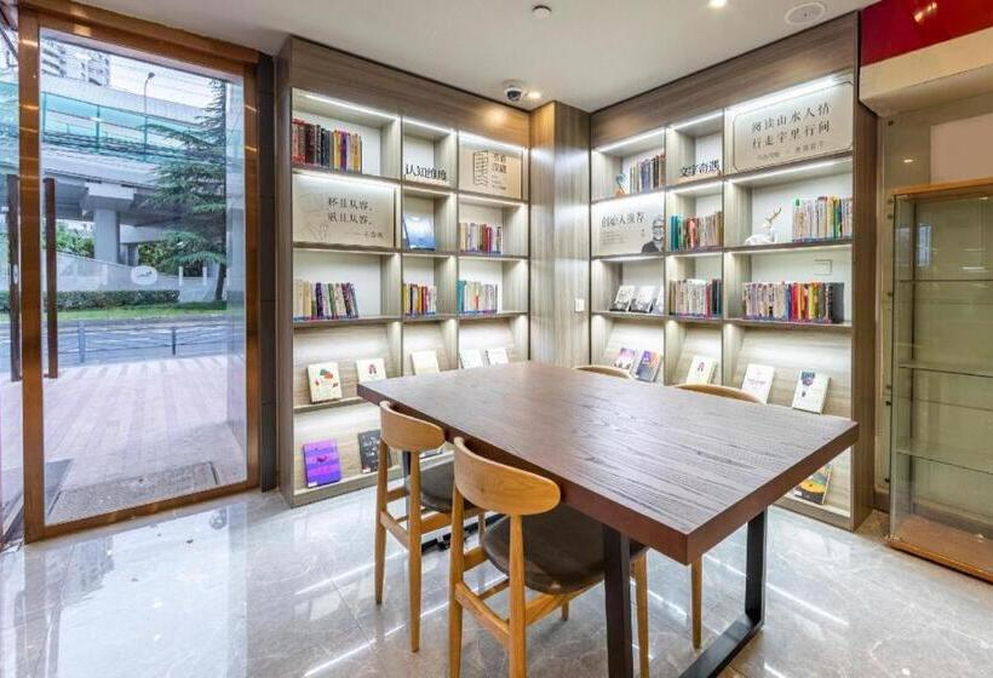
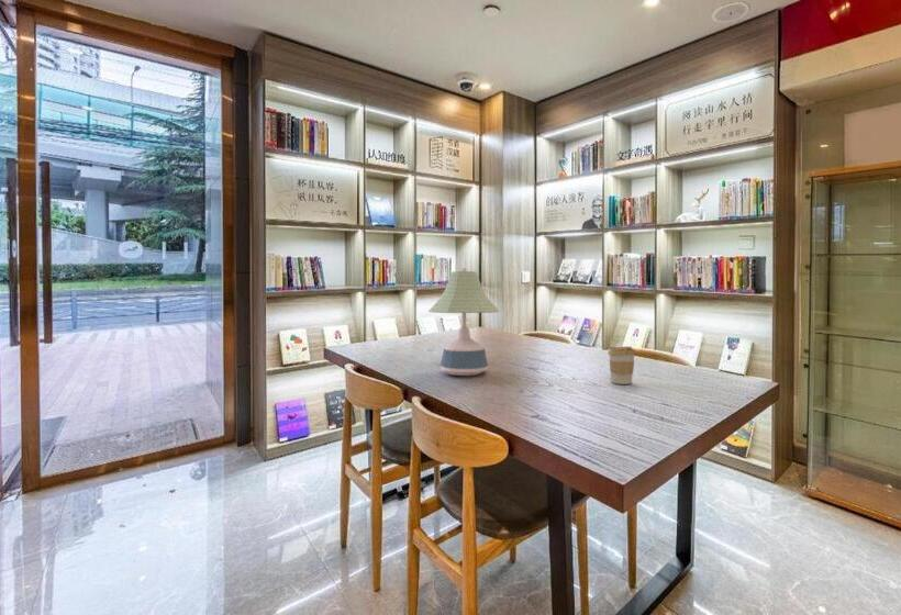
+ desk lamp (464, 321)
+ coffee cup (621, 364)
